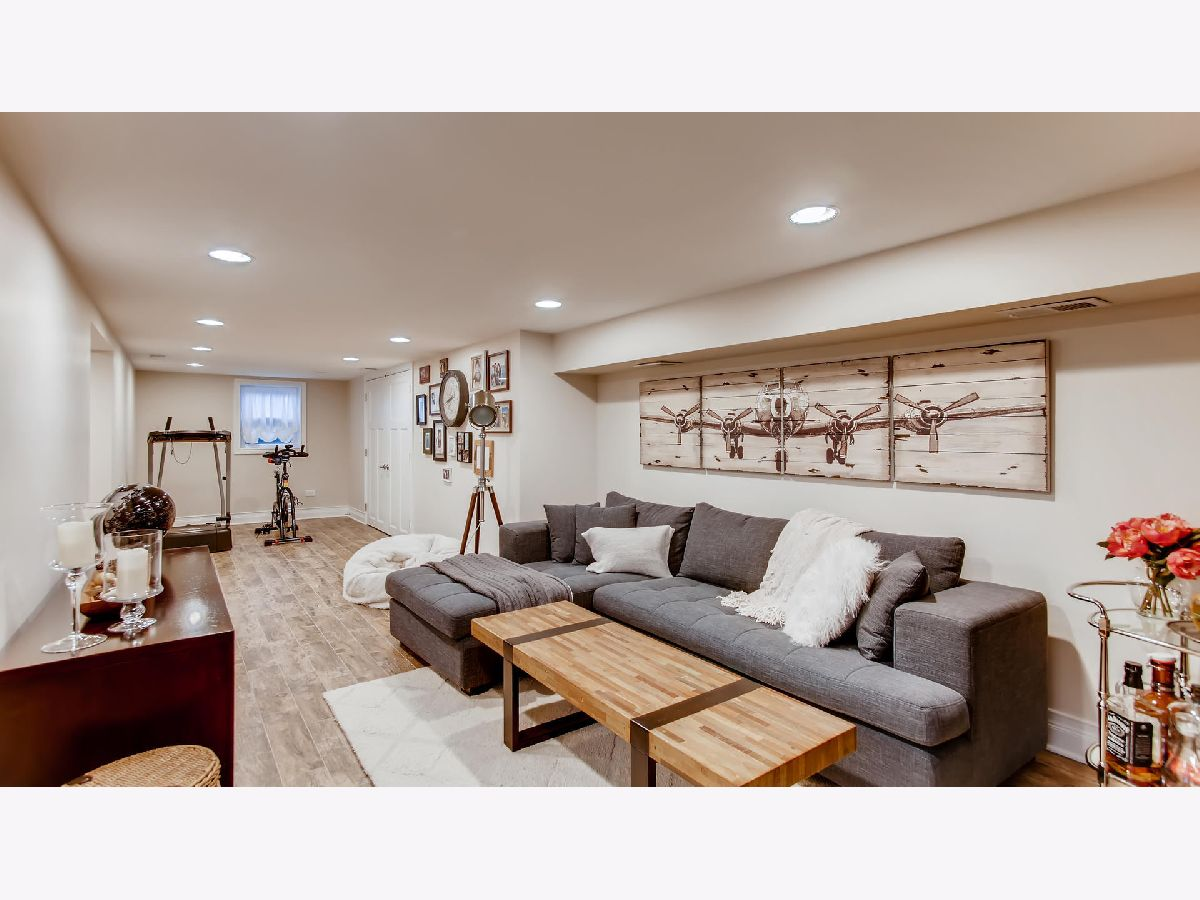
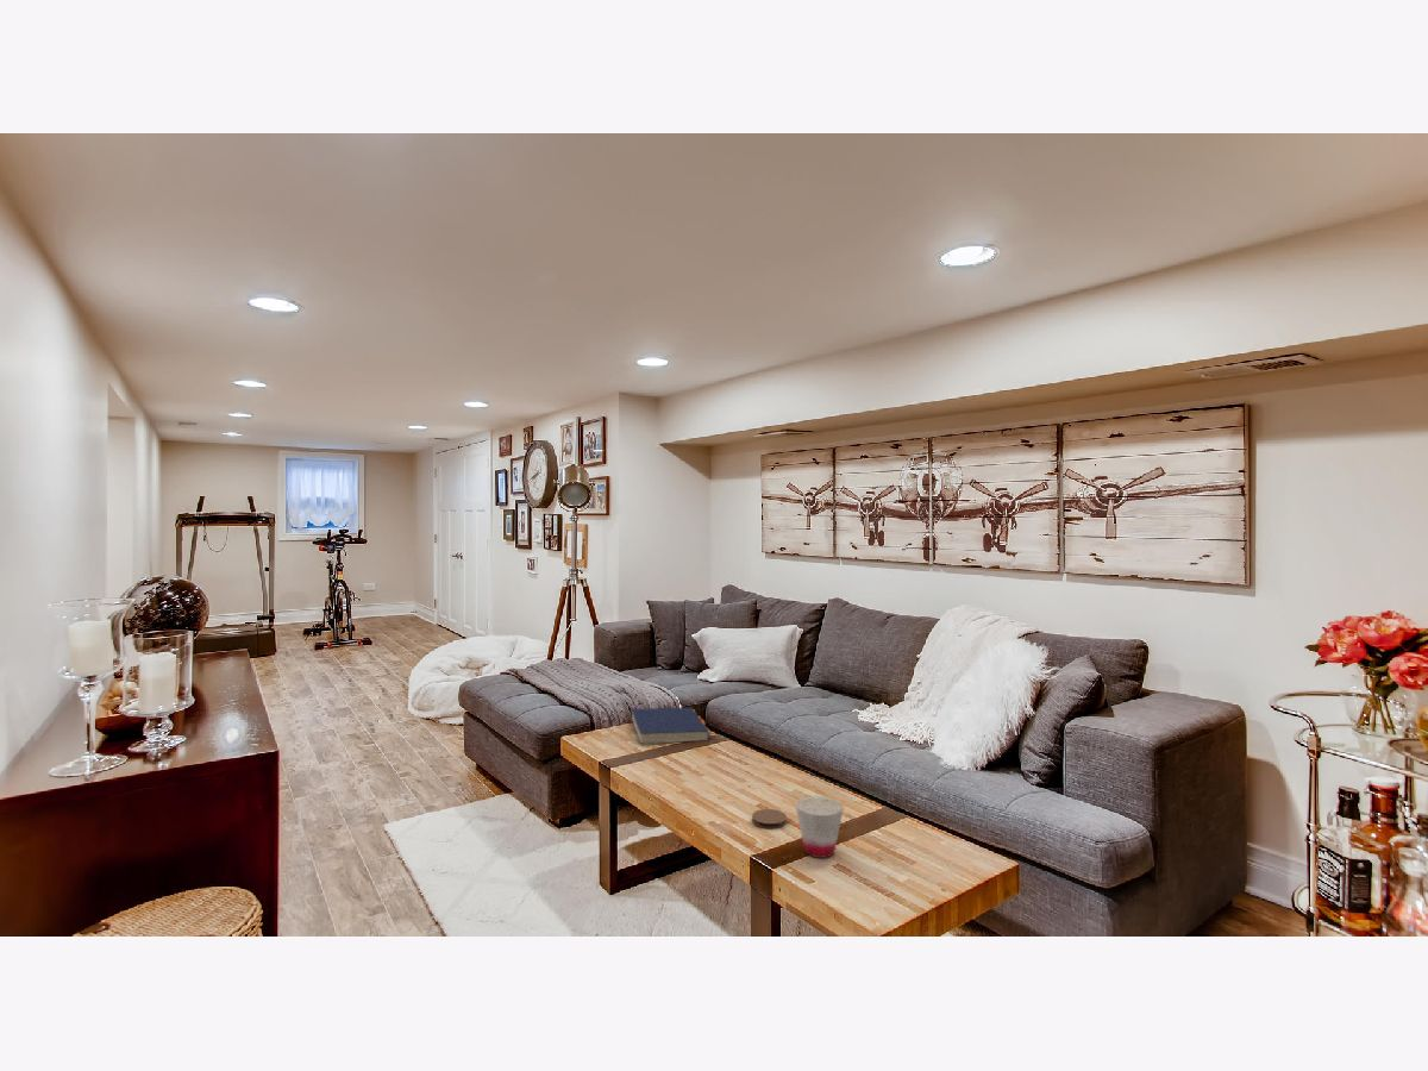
+ cup (819, 828)
+ book (670, 724)
+ coaster (769, 818)
